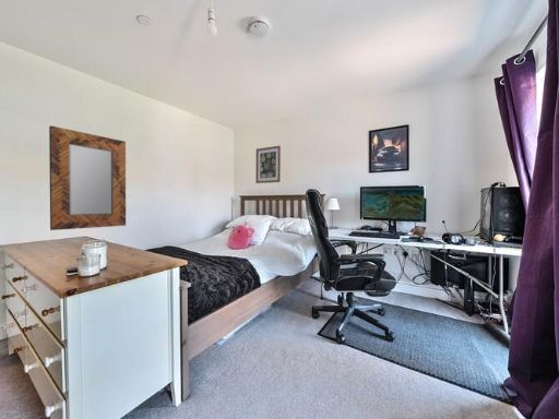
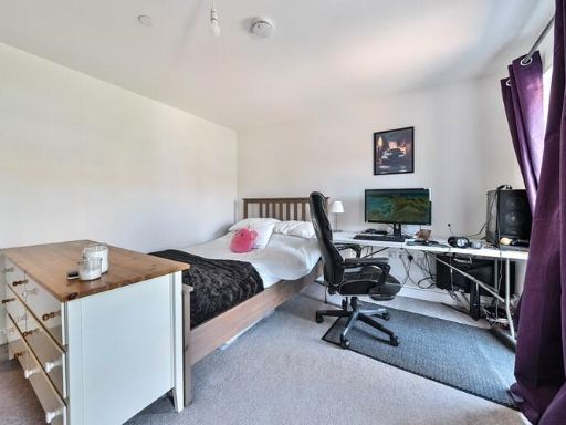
- wall art (267, 165)
- home mirror (92, 181)
